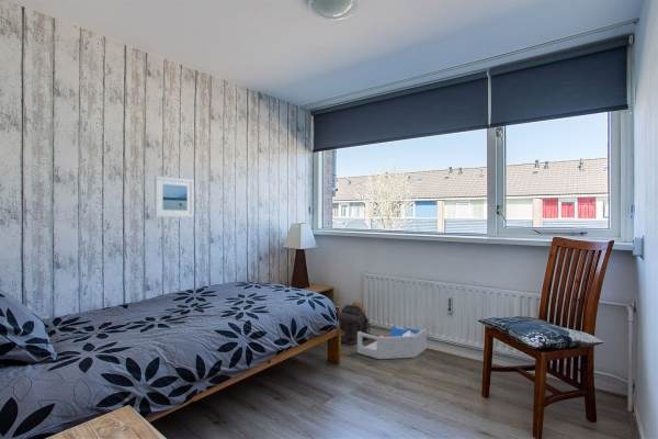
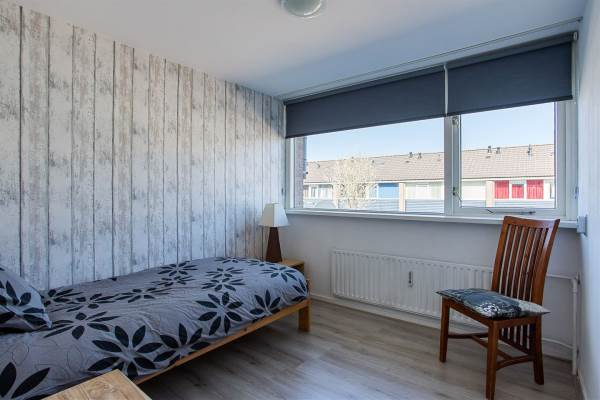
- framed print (174, 198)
- storage bin (392, 340)
- backpack (352, 319)
